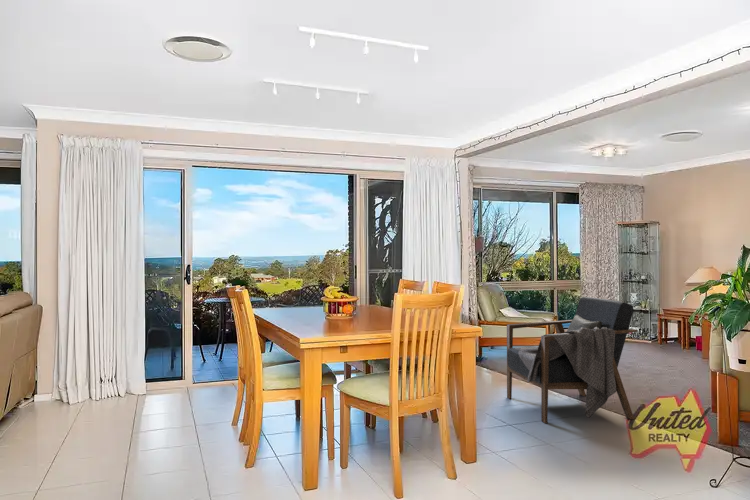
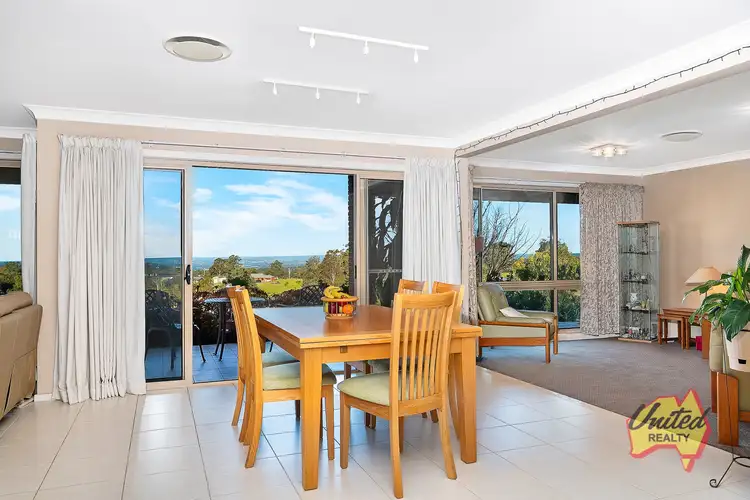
- armchair (566, 354)
